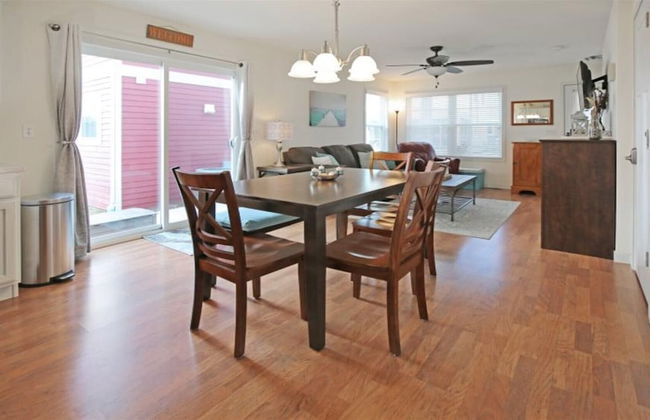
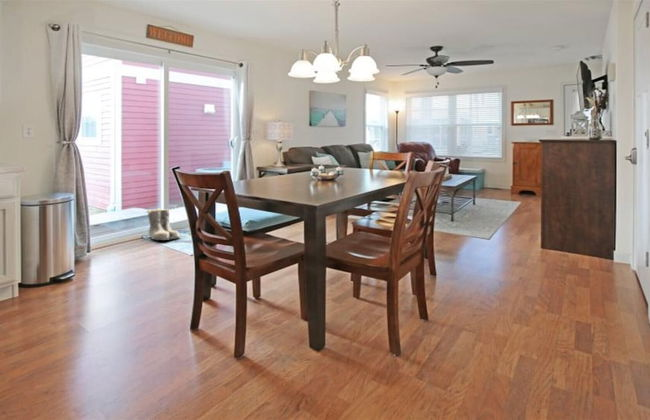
+ boots (162, 223)
